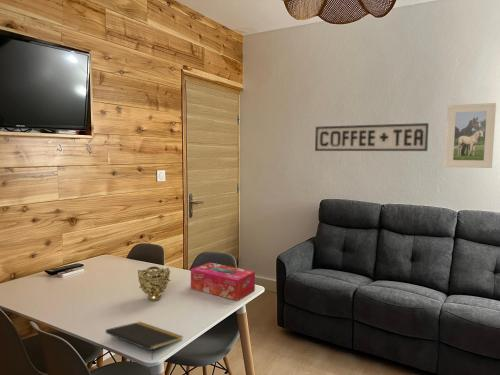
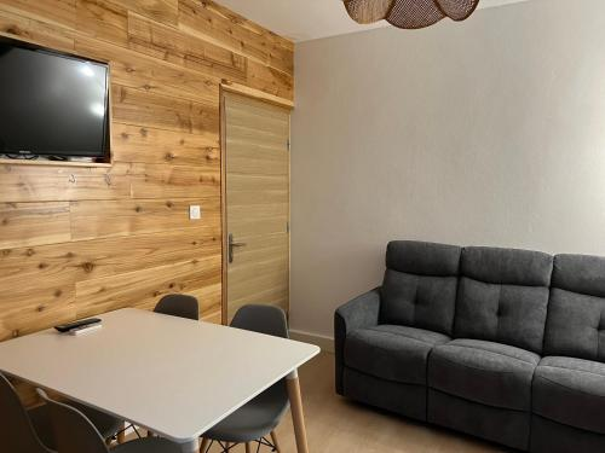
- notepad (144, 334)
- decorative bowl (154, 284)
- tissue box (222, 280)
- sign (367, 138)
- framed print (469, 136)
